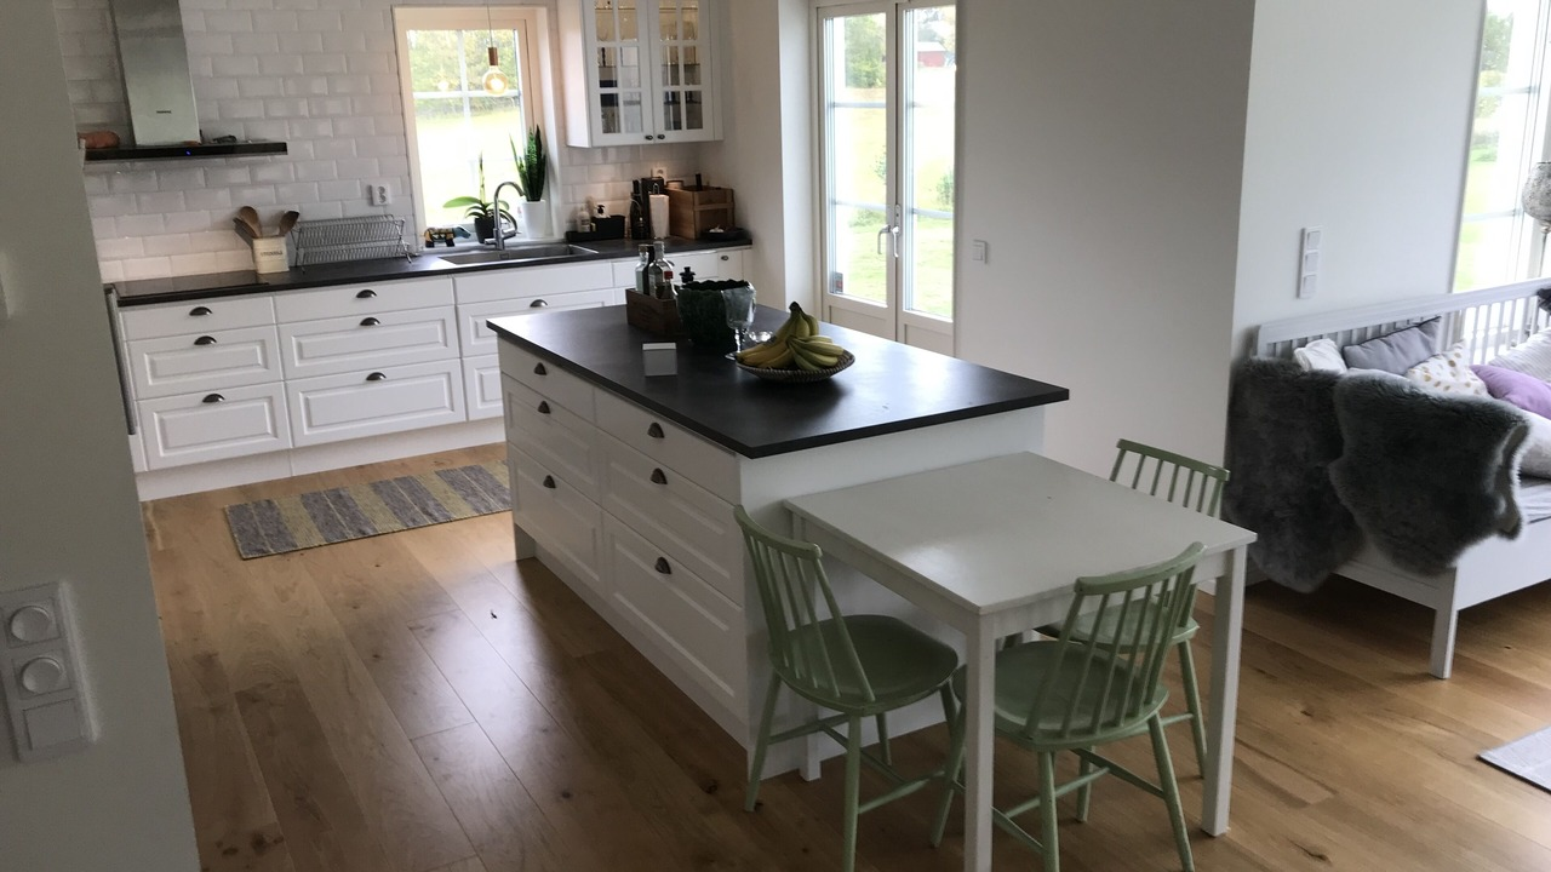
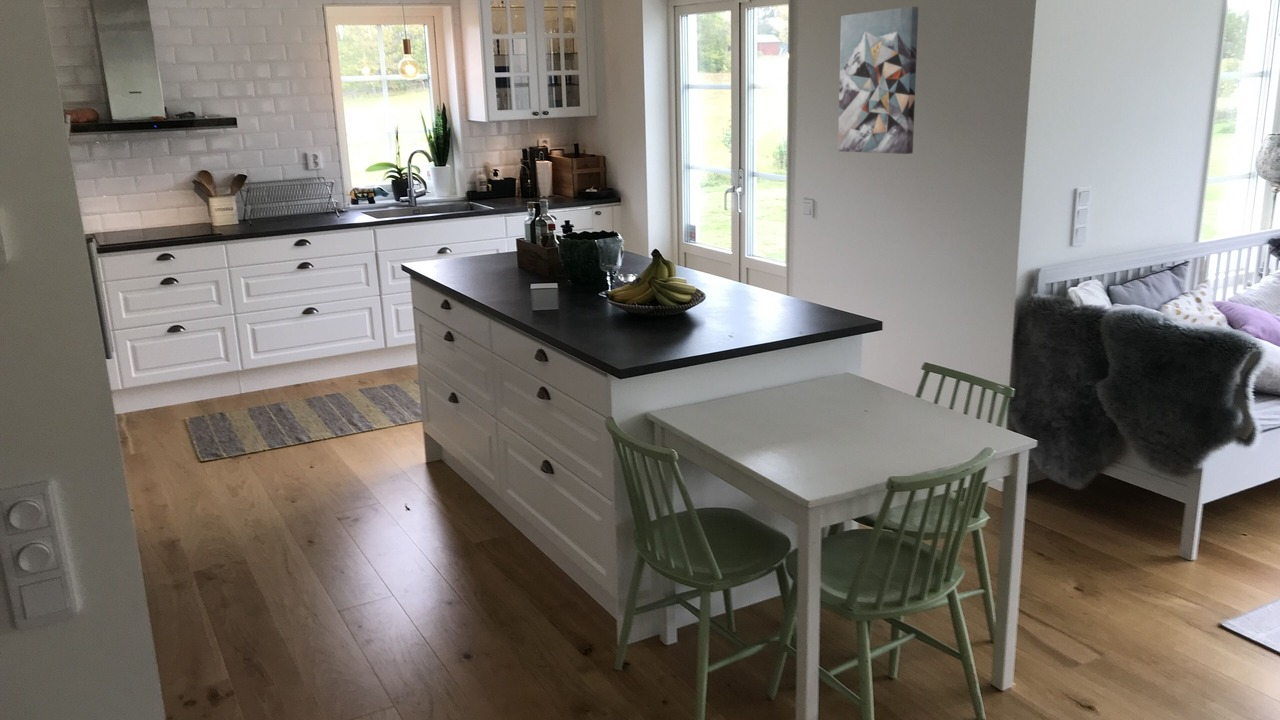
+ wall art (876, 83)
